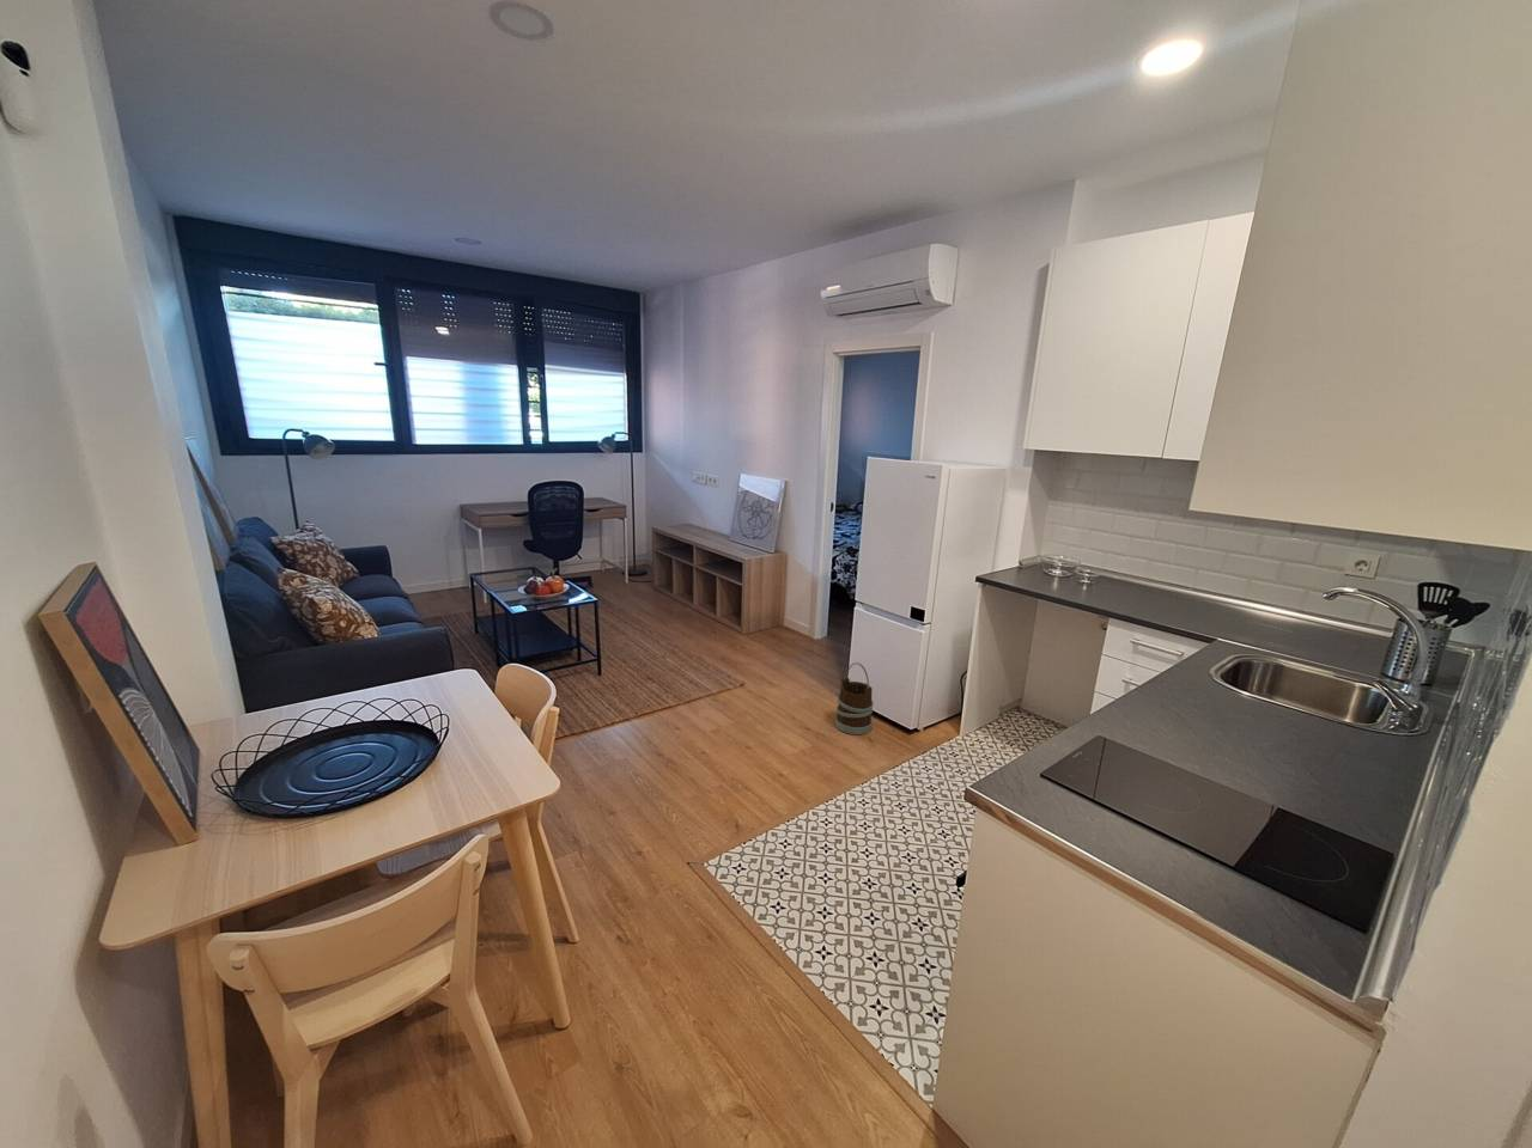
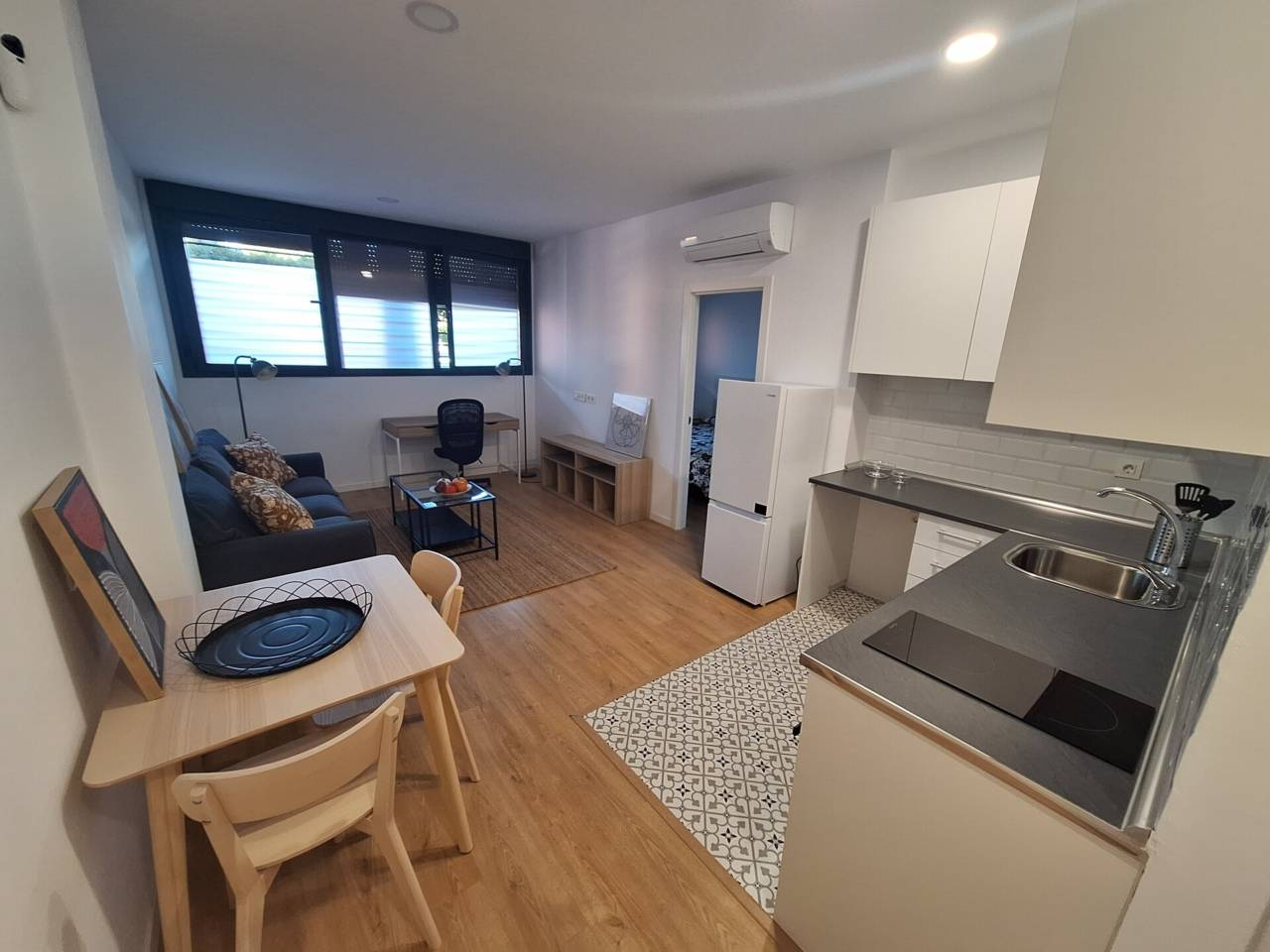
- wooden bucket (855, 693)
